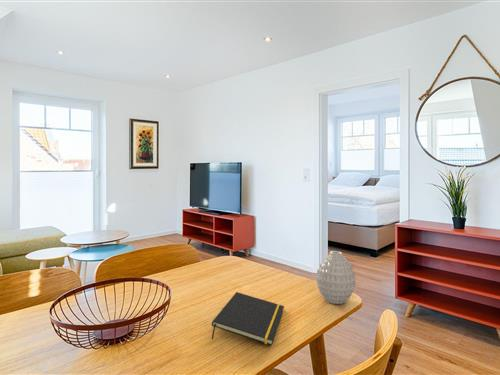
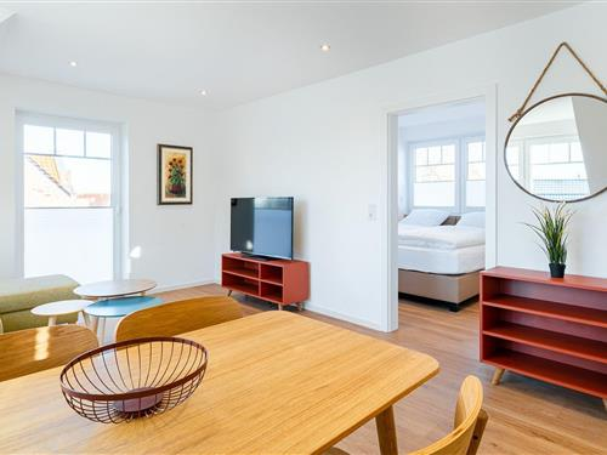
- notepad (251, 314)
- vase (335, 276)
